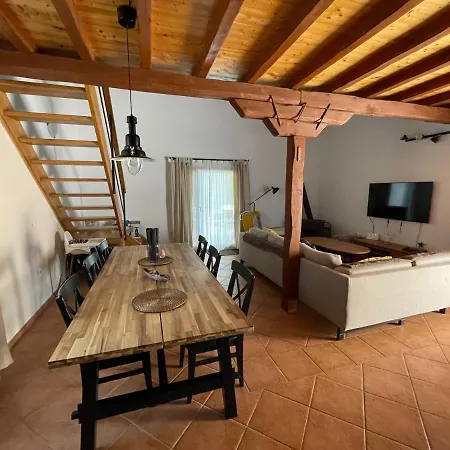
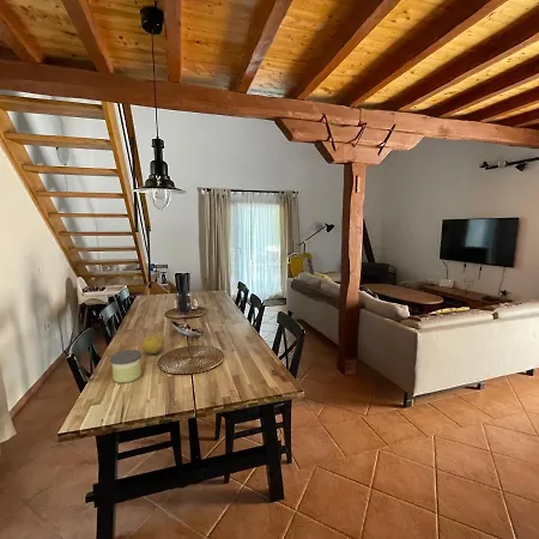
+ candle (126, 365)
+ fruit (153, 344)
